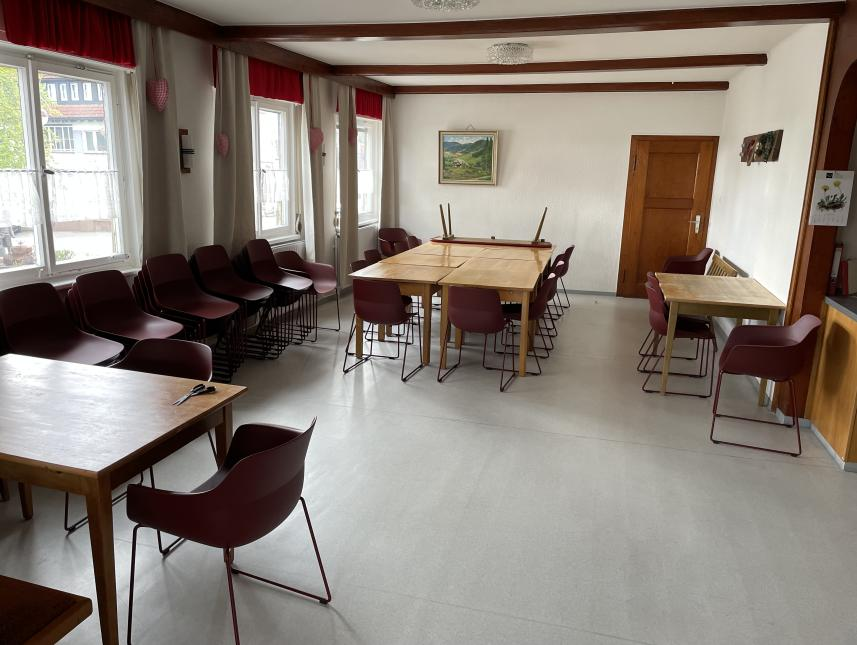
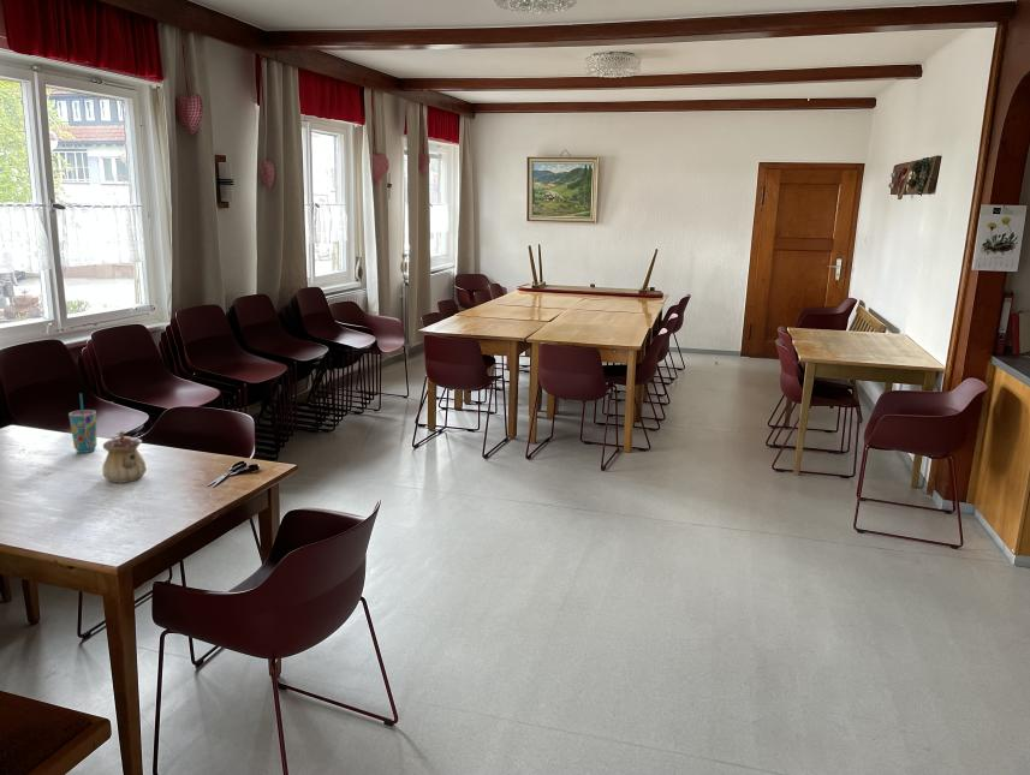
+ teapot (121, 453)
+ cup (83, 422)
